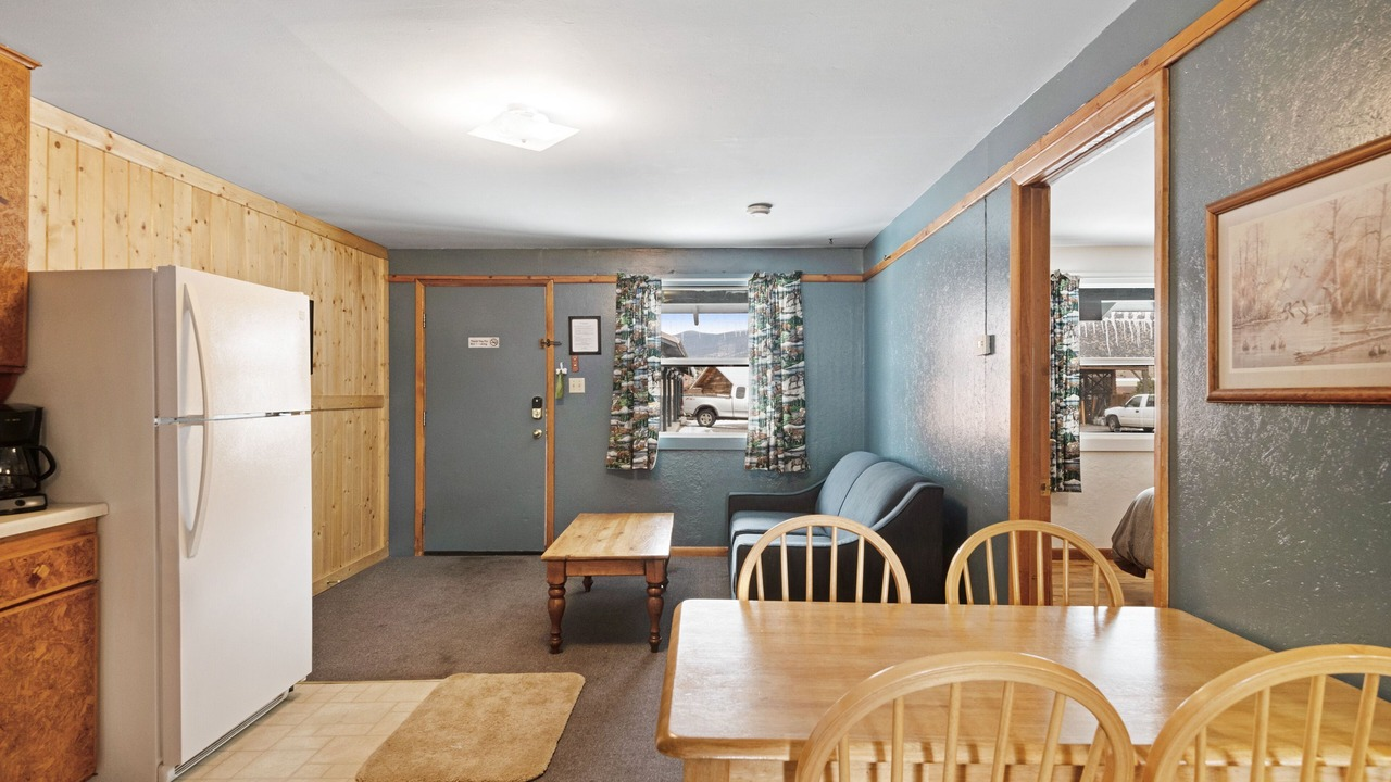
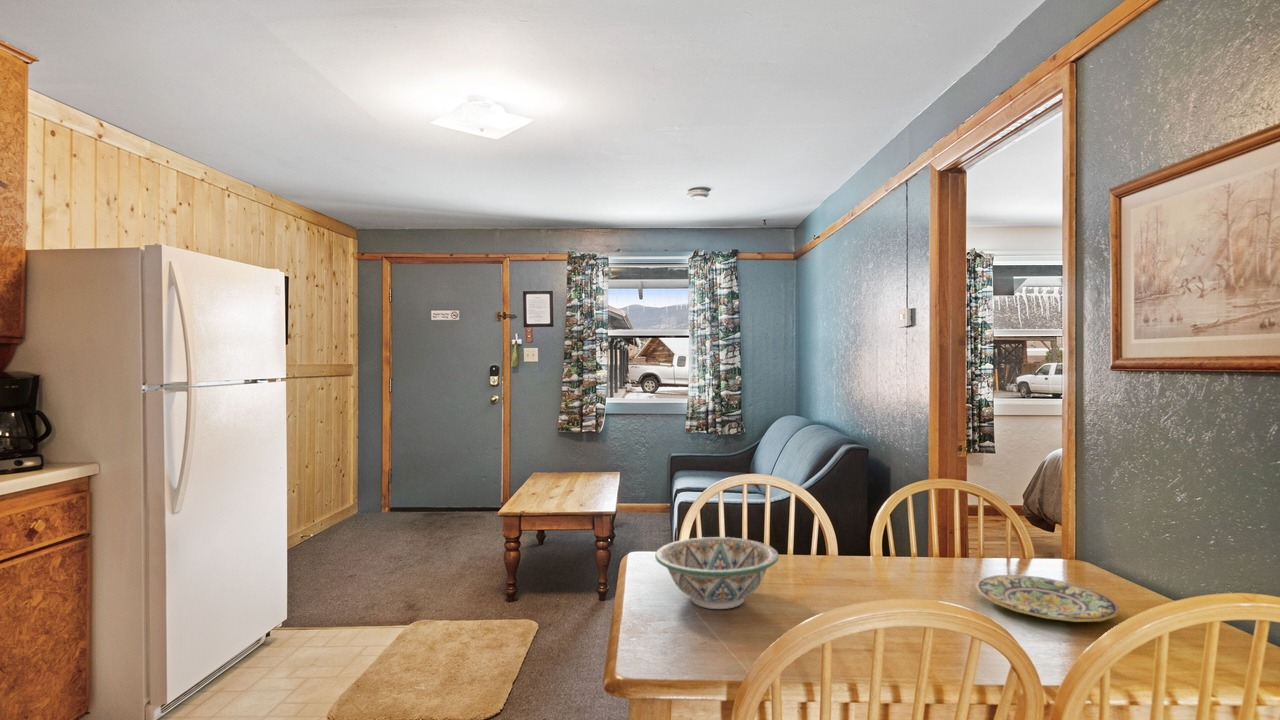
+ plate (1043, 601)
+ decorative bowl (716, 575)
